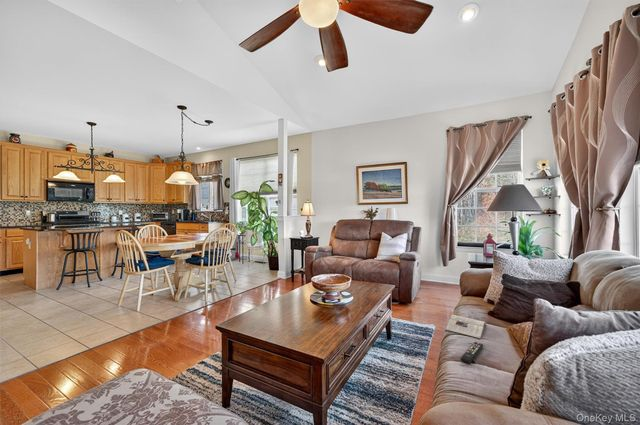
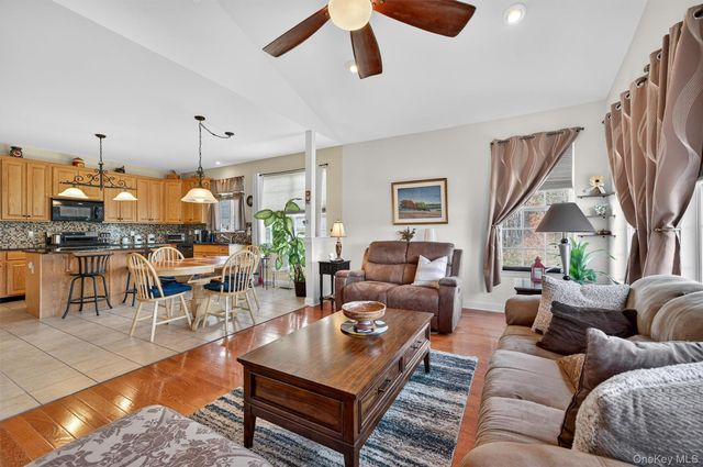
- remote control (472, 351)
- magazine (466, 323)
